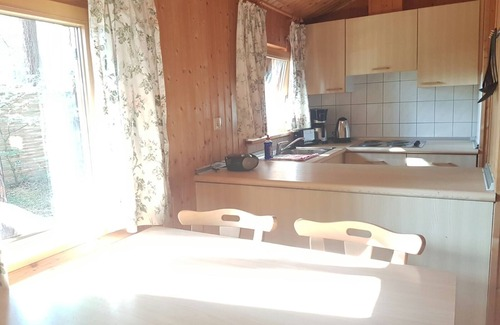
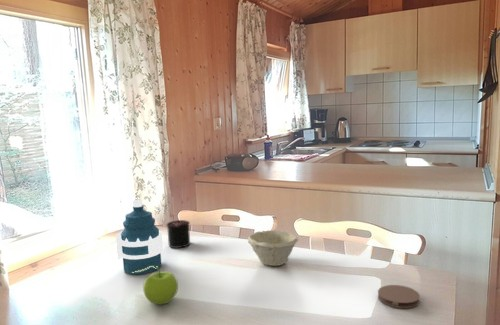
+ fruit (154, 283)
+ water bottle (139, 234)
+ candle (178, 228)
+ coaster (398, 295)
+ bowl (272, 248)
